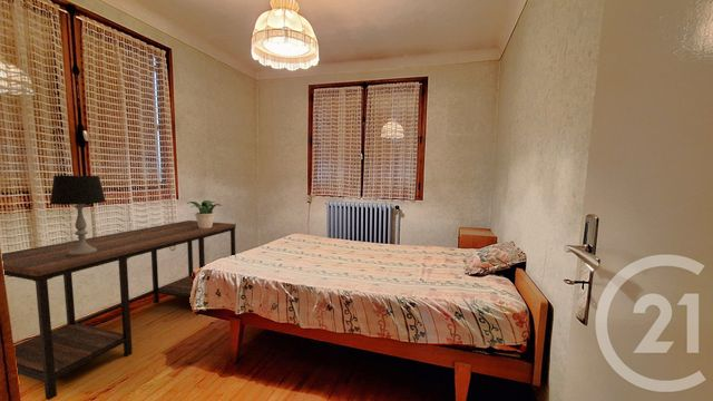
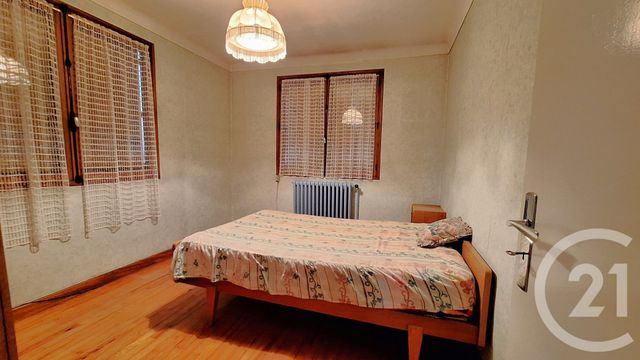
- table lamp (79, 214)
- potted plant (204, 214)
- desk (153, 281)
